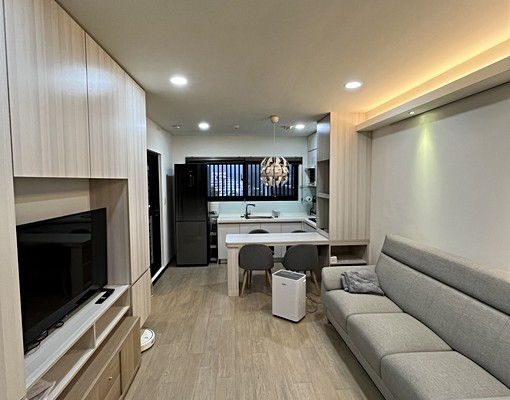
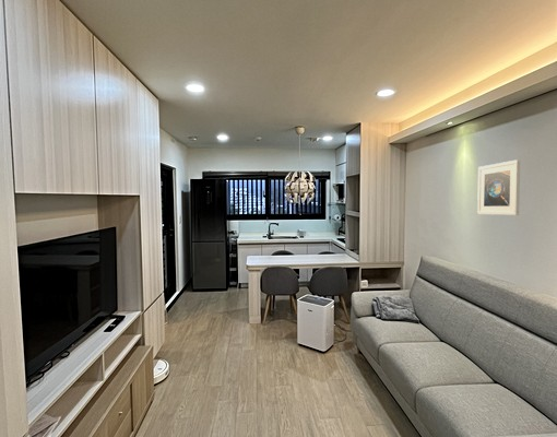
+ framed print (497, 189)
